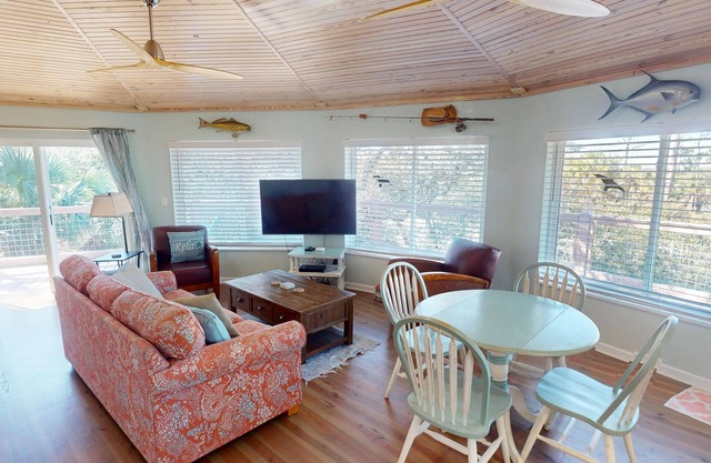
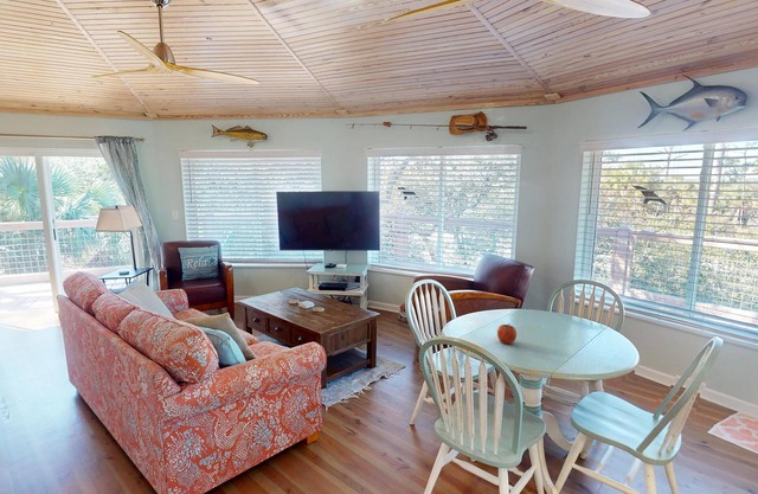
+ fruit (506, 332)
